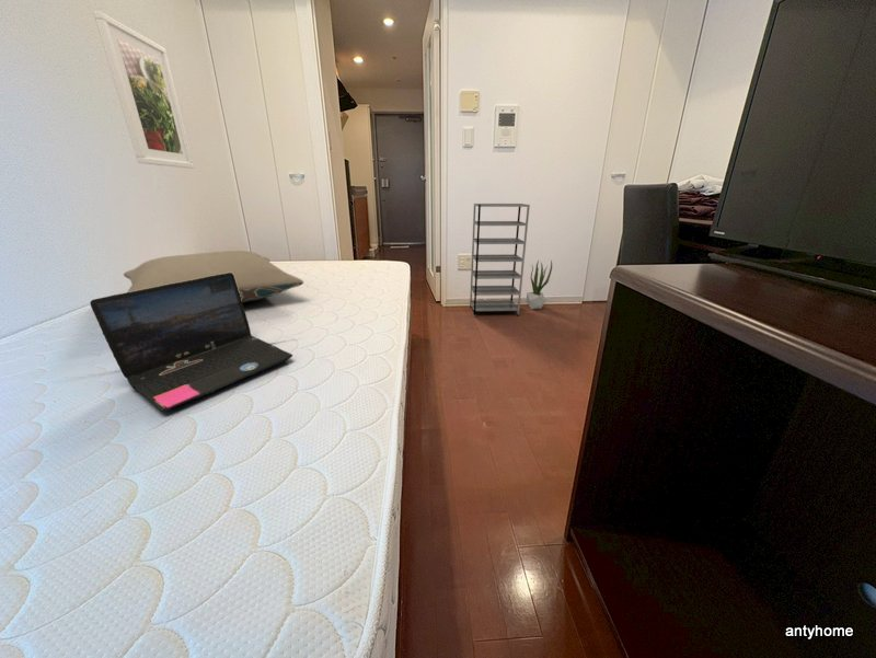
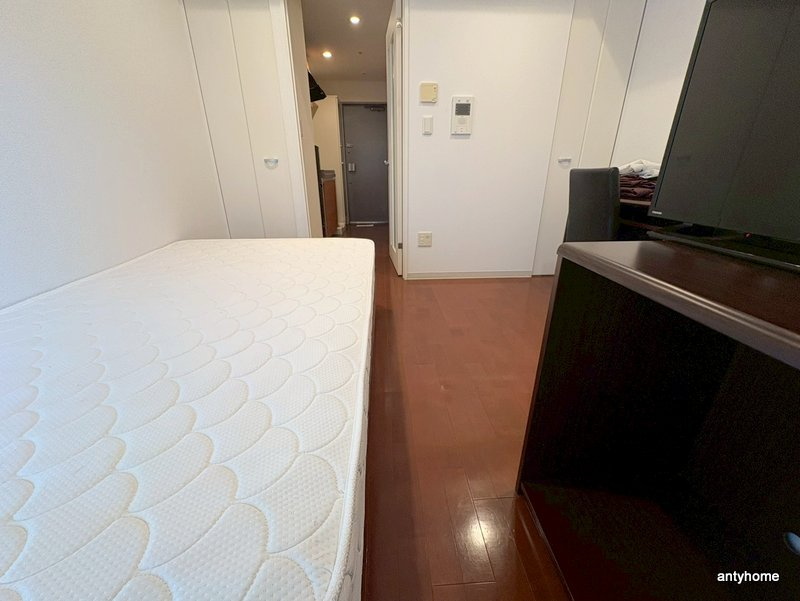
- shelving unit (496, 261)
- laptop (203, 333)
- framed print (152, 103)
- potted plant (539, 285)
- pillow (211, 275)
